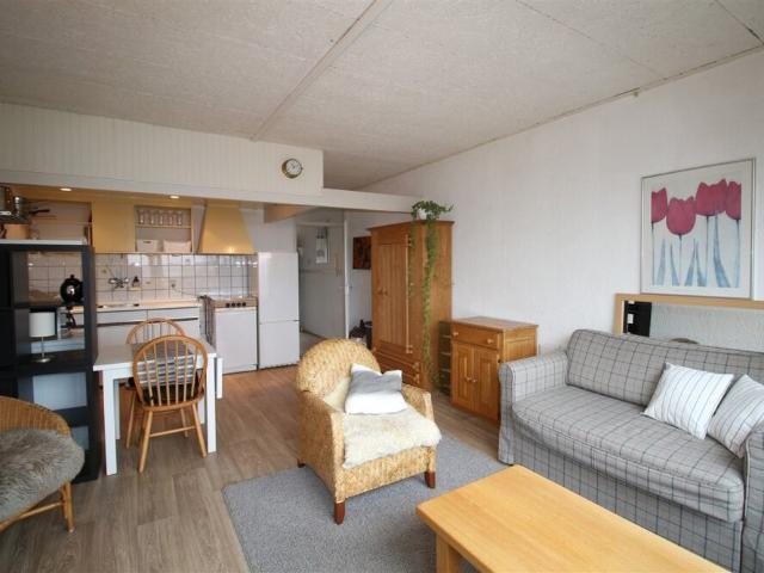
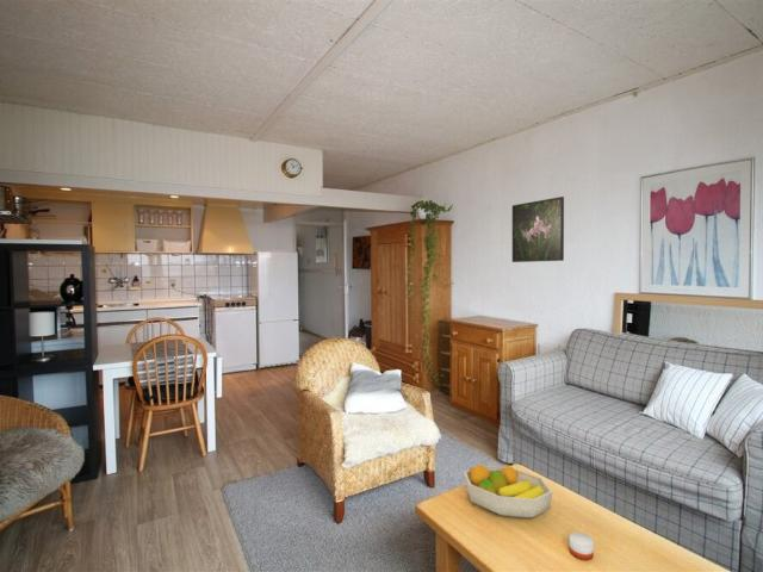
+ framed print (535, 231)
+ candle (581, 537)
+ fruit bowl (505, 487)
